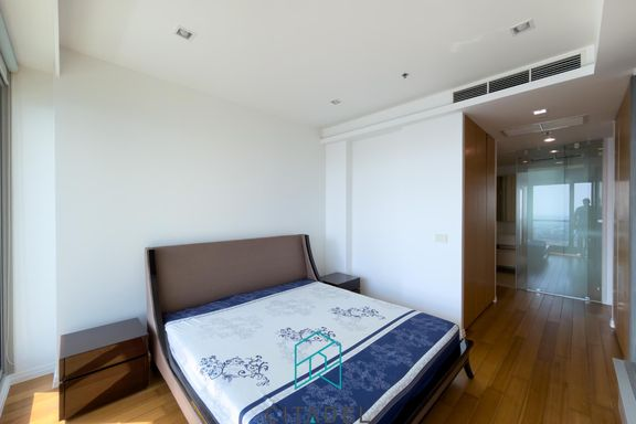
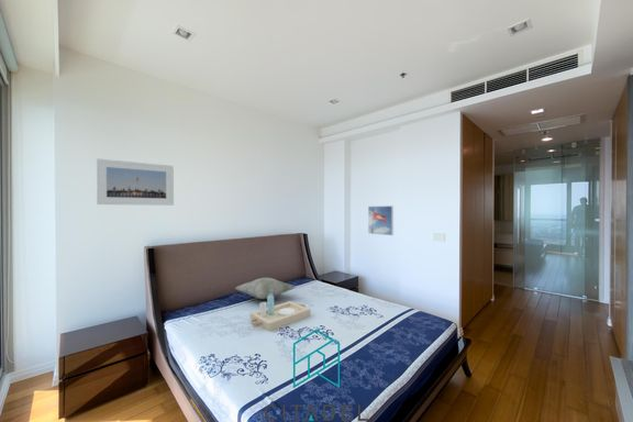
+ decorative pillow (265, 287)
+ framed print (137, 184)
+ serving tray (280, 306)
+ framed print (380, 220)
